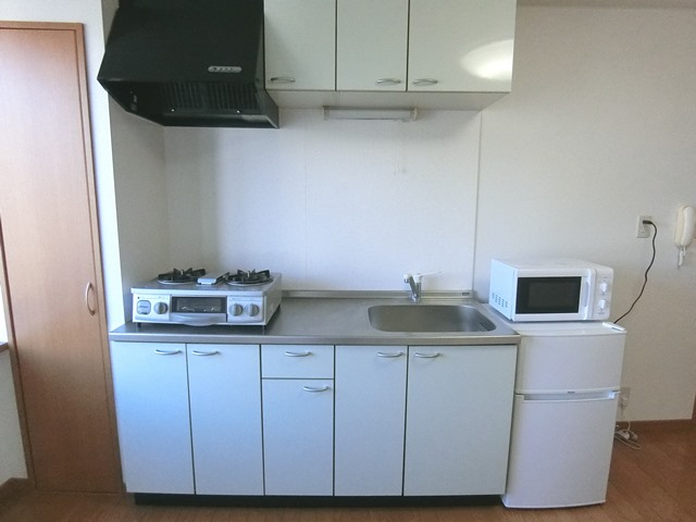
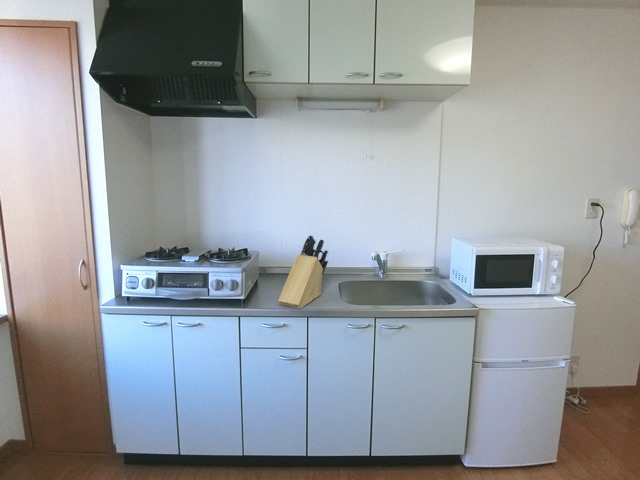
+ knife block (305, 268)
